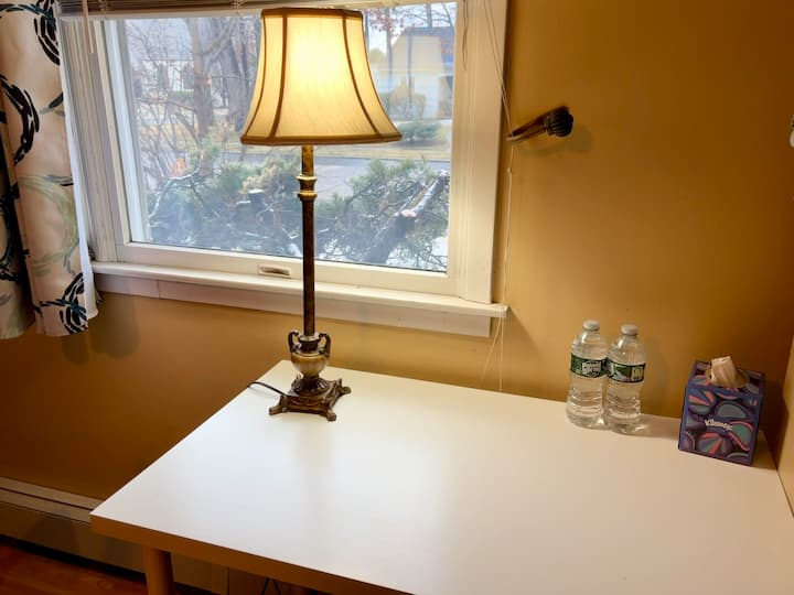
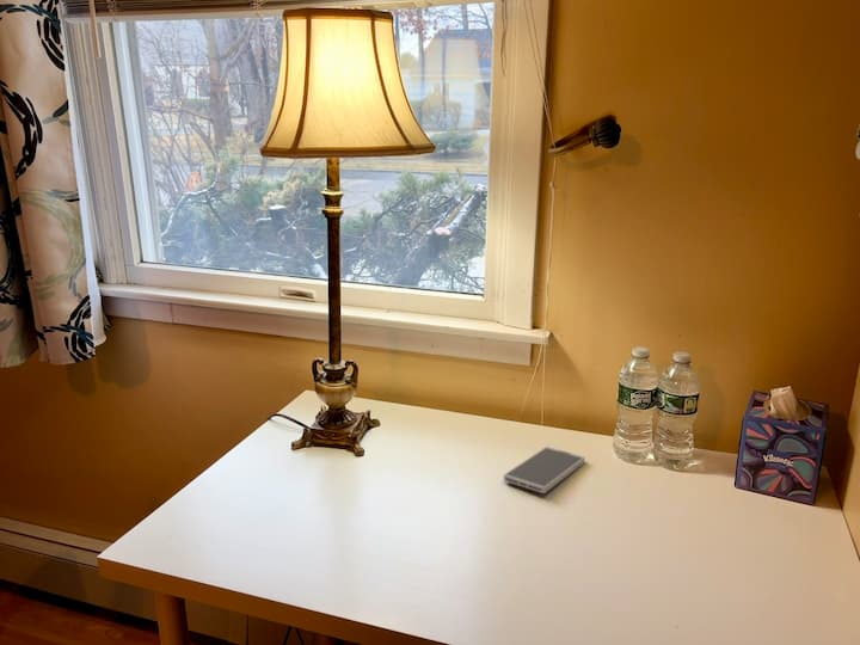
+ smartphone (545, 468)
